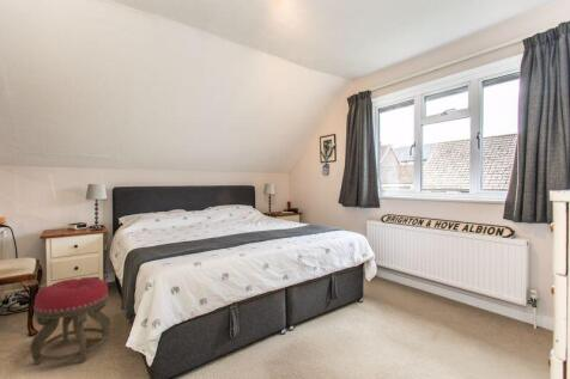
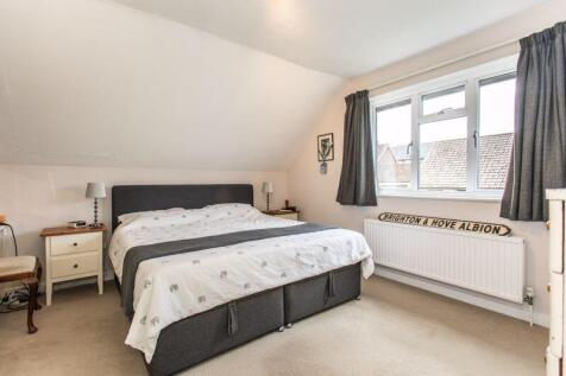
- stool (73, 317)
